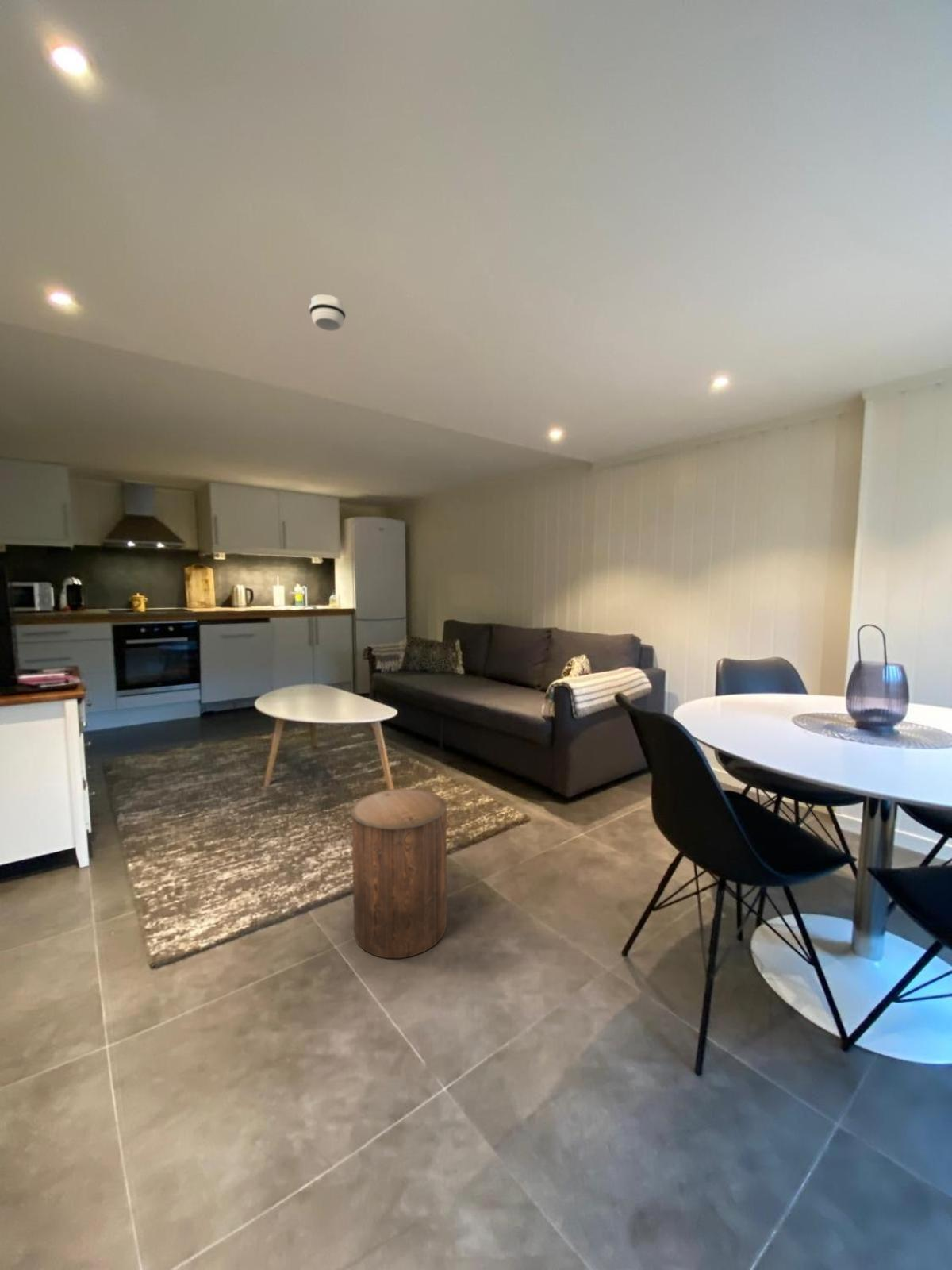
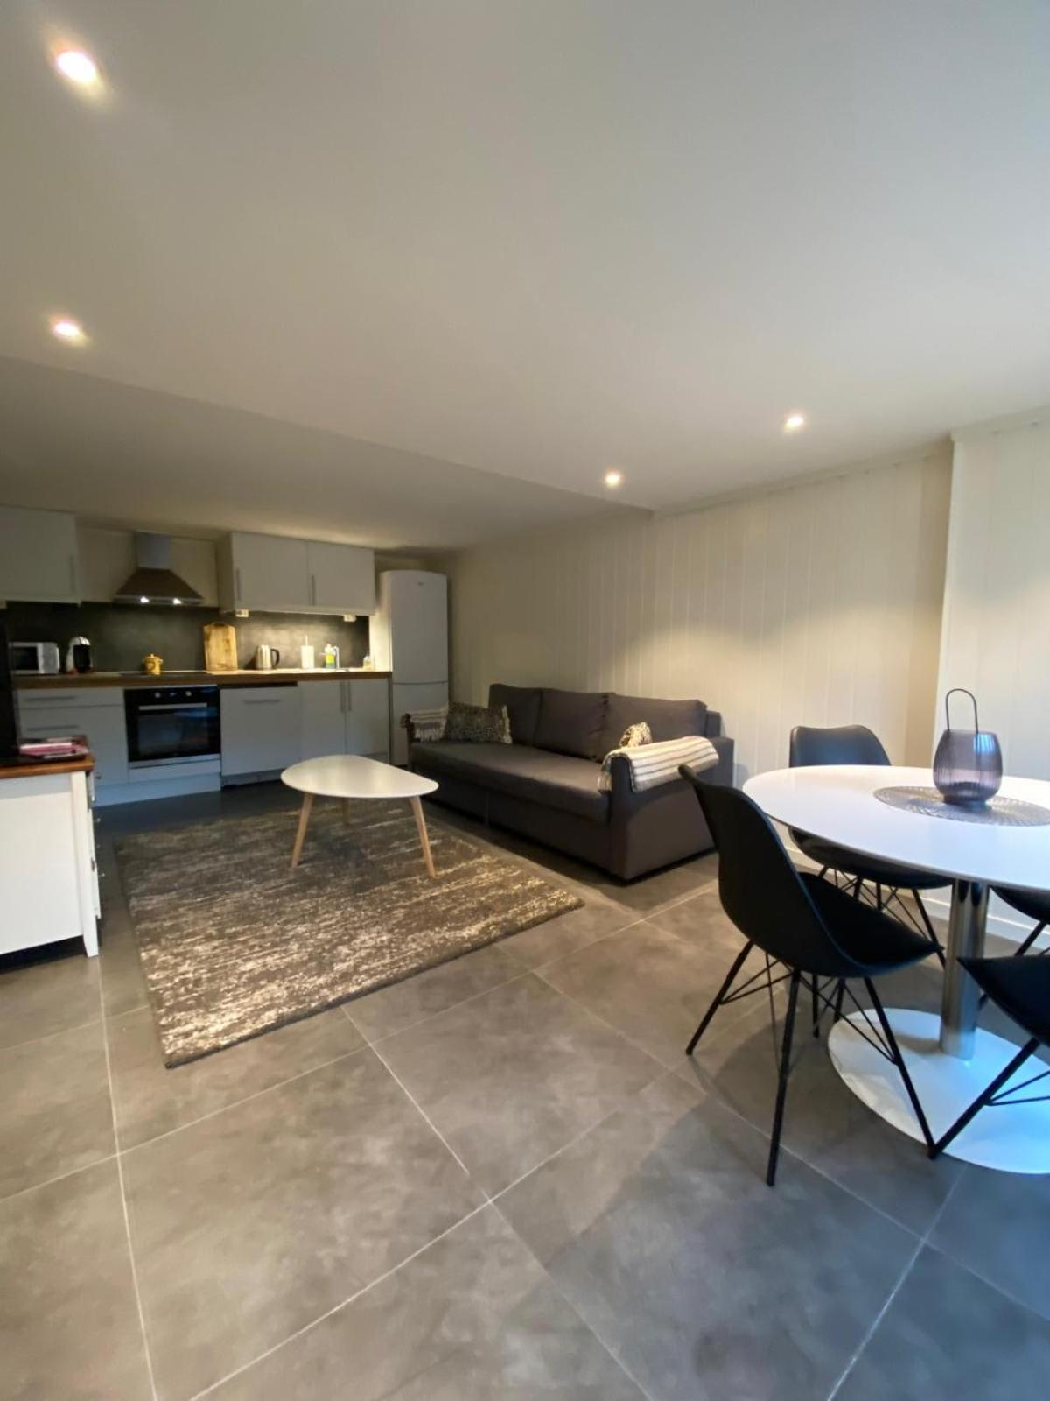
- stool (400, 866)
- smoke detector (328, 314)
